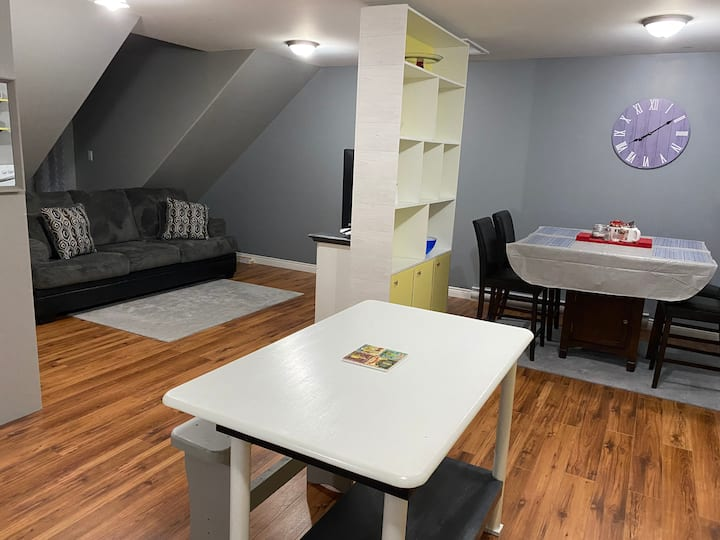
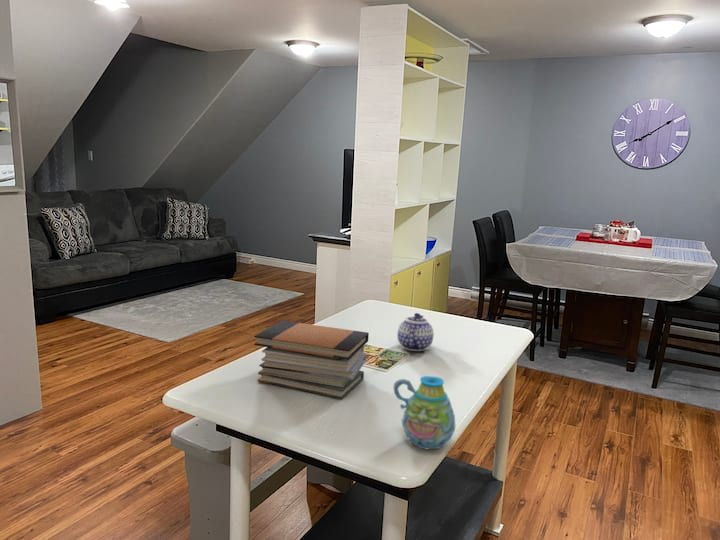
+ mug (423, 409)
+ book stack (313, 357)
+ teapot (415, 330)
